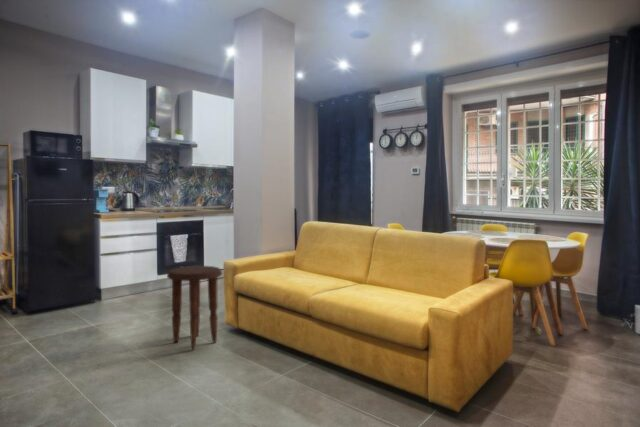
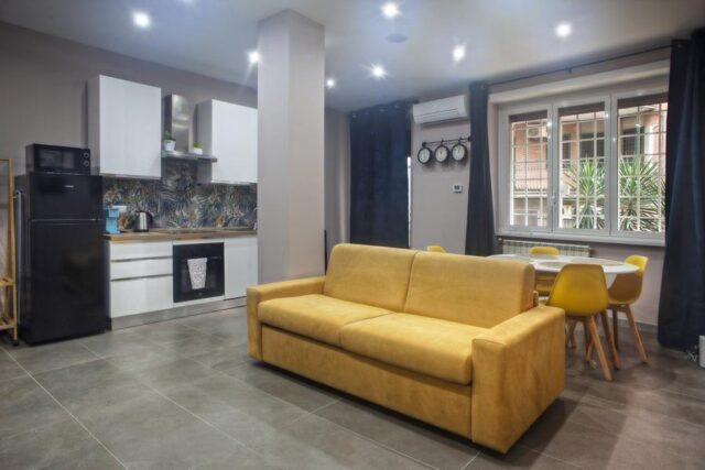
- side table (195, 305)
